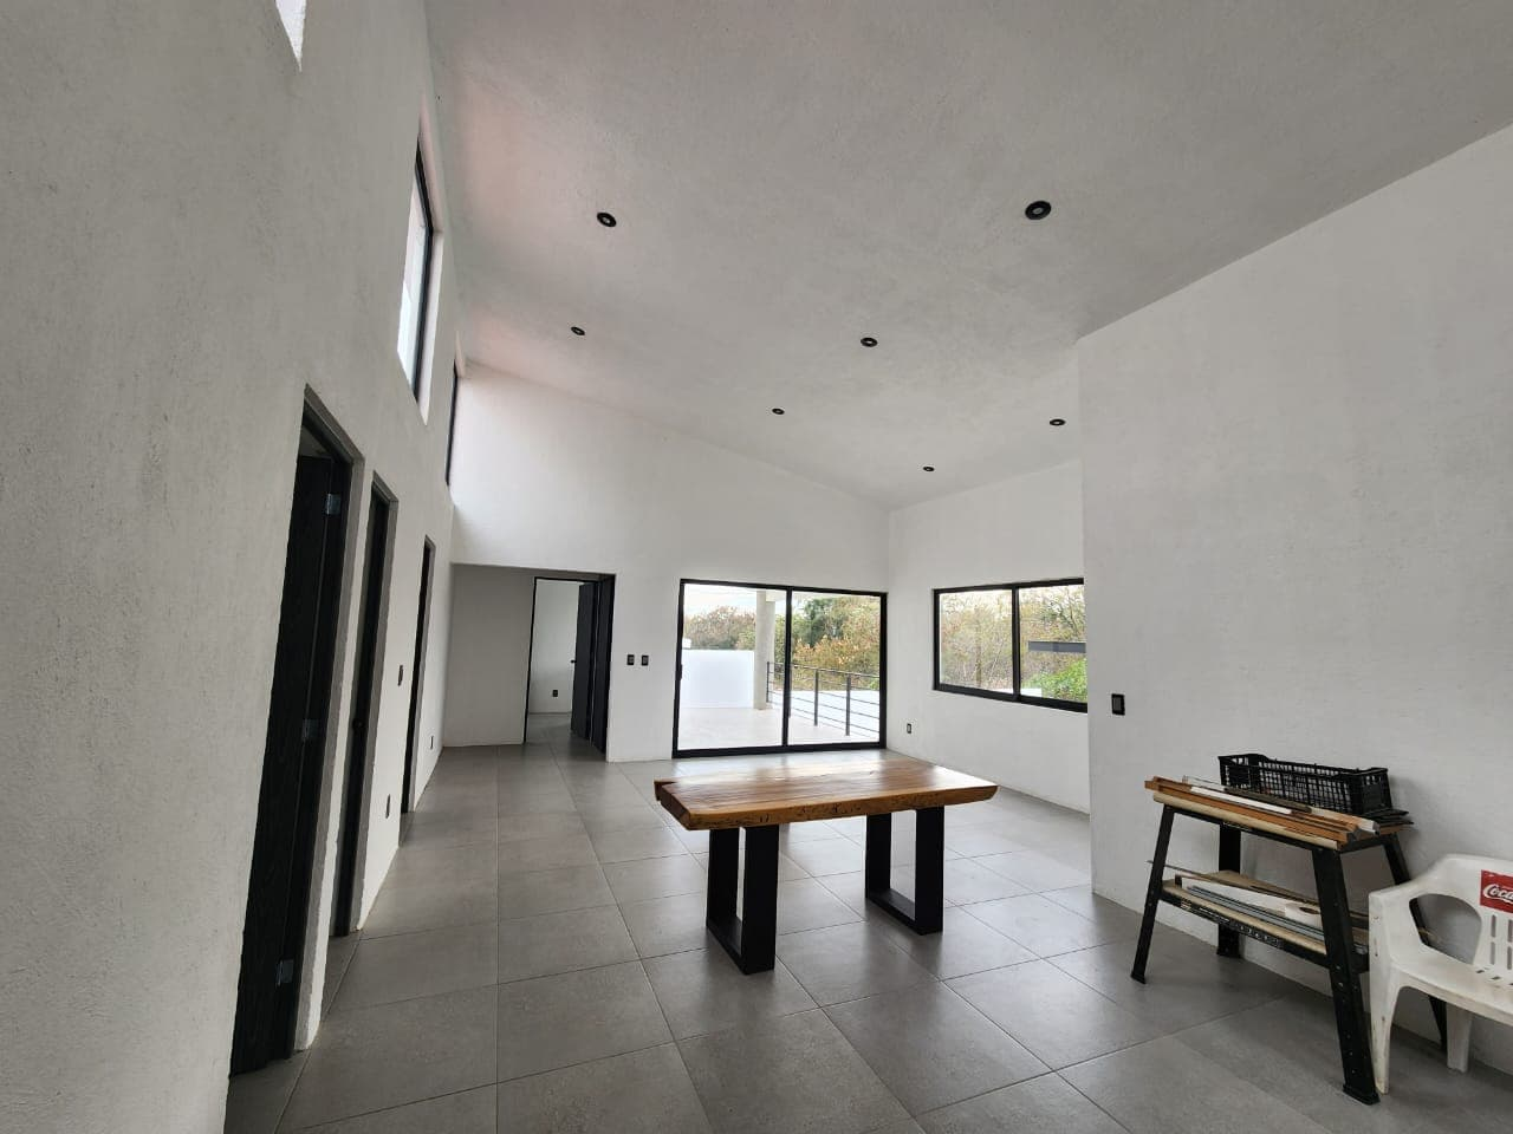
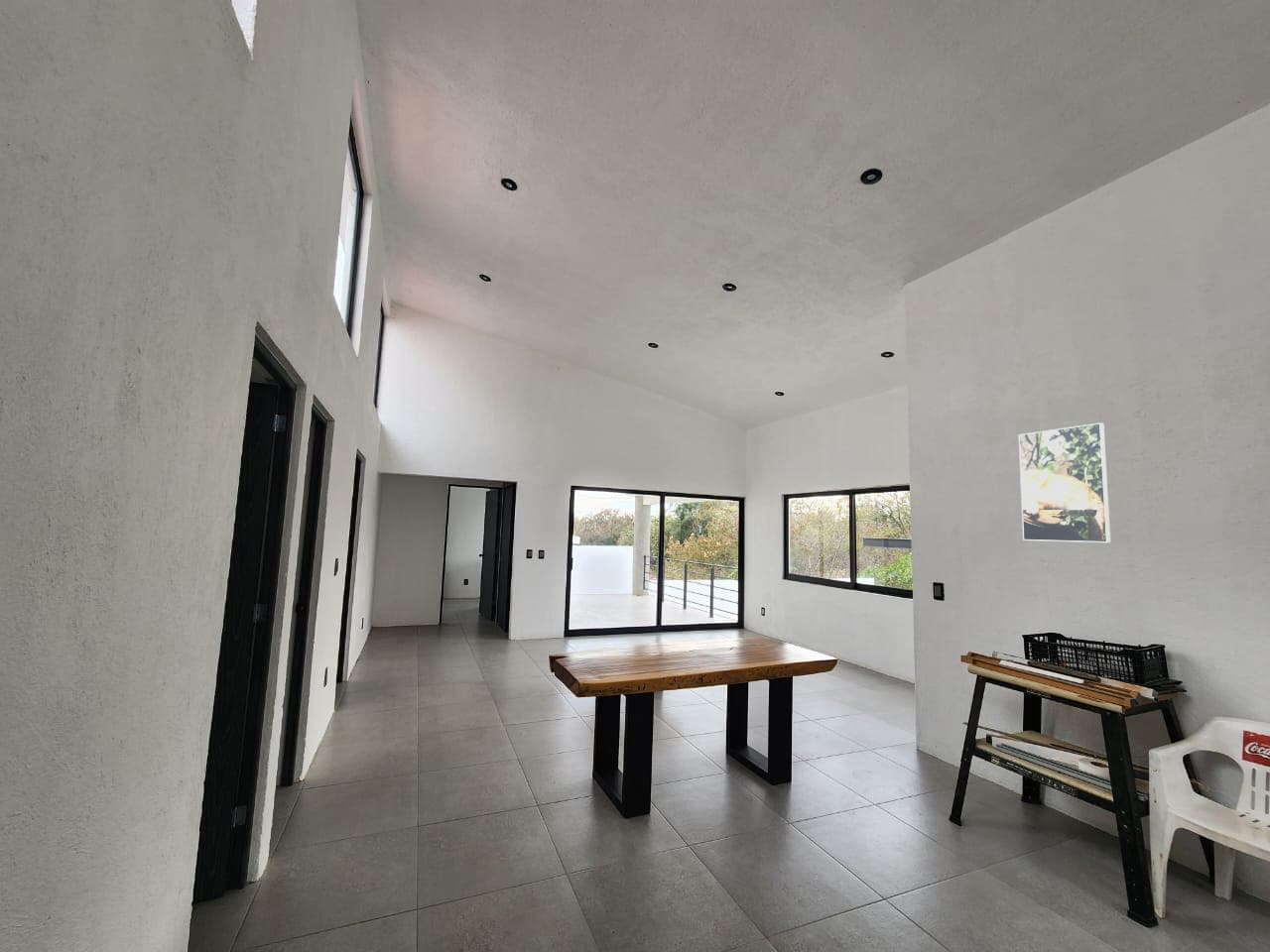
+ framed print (1061, 484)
